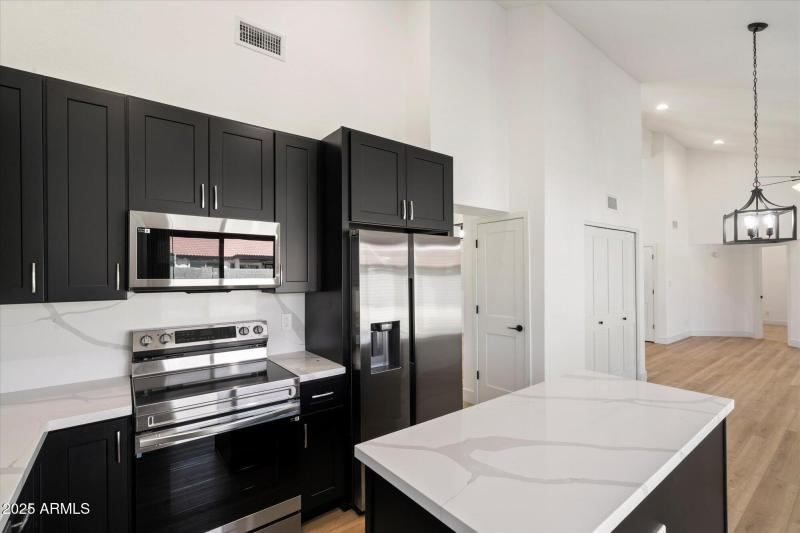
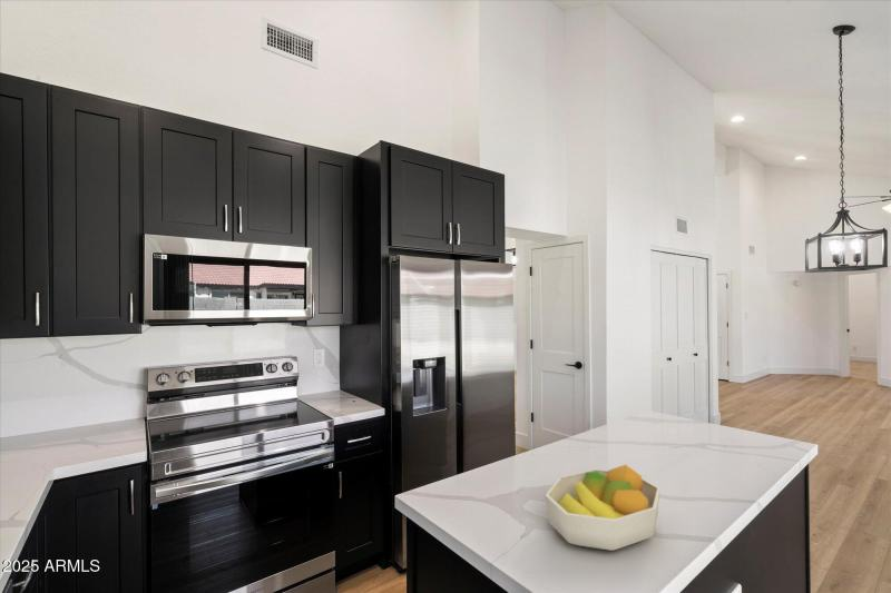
+ fruit bowl (604, 501)
